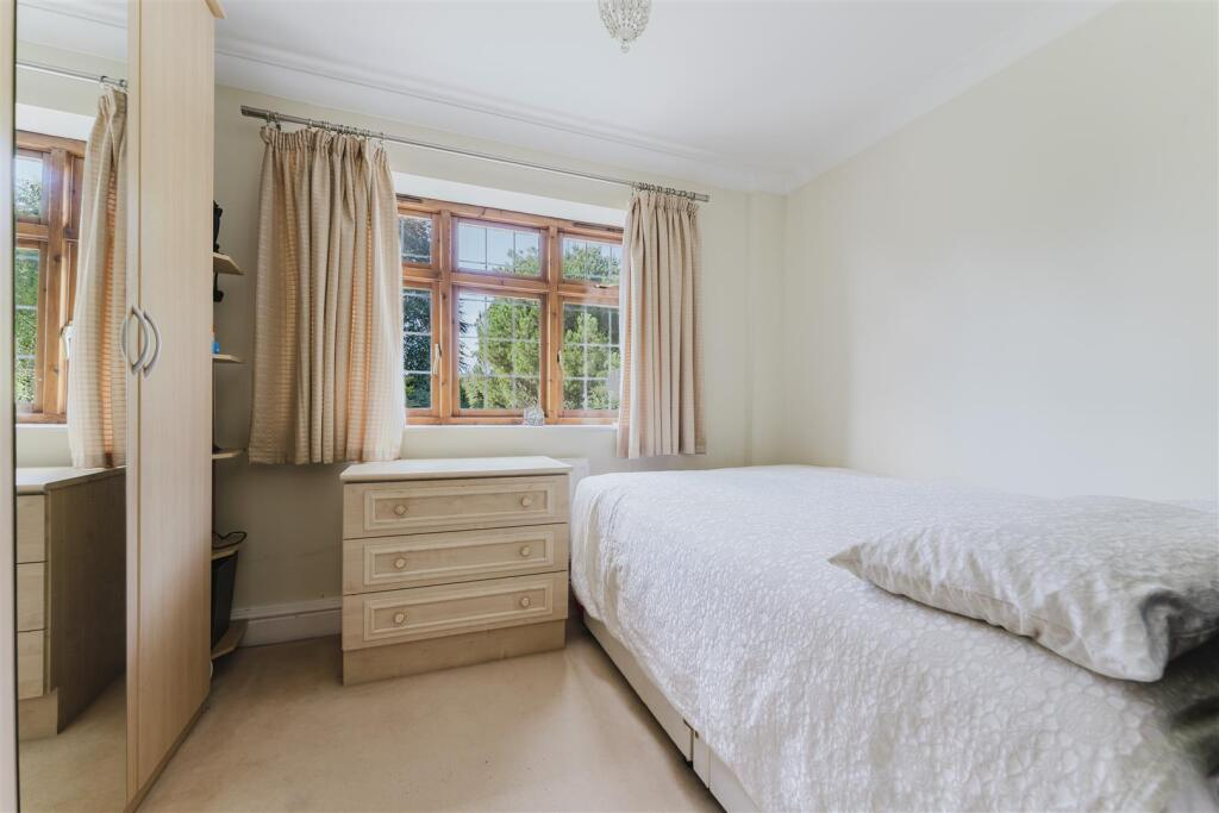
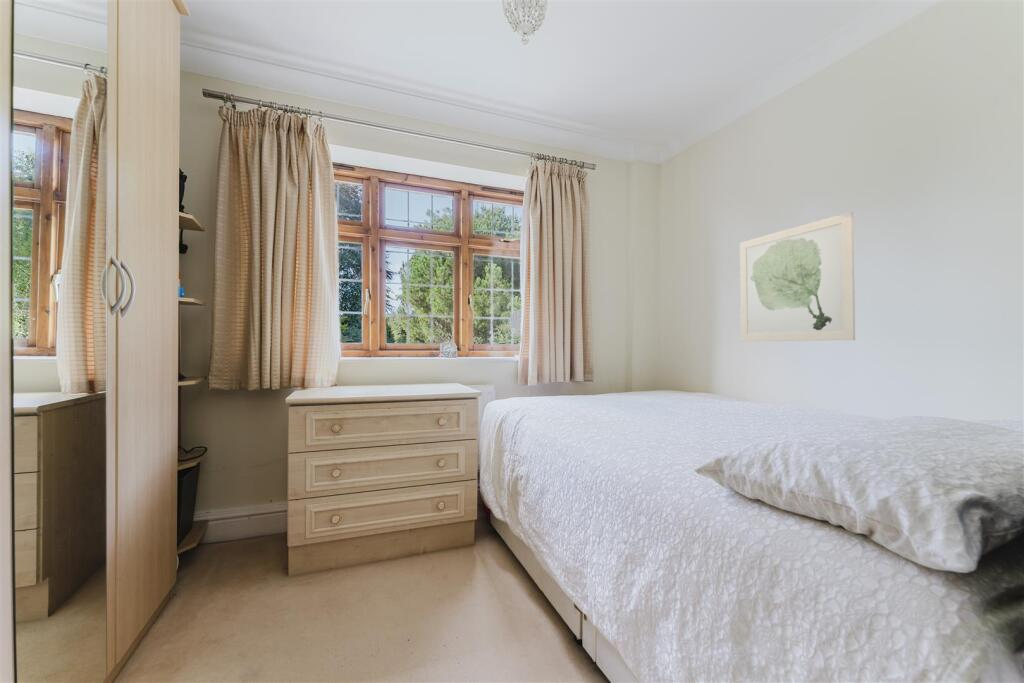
+ wall art (790, 285)
